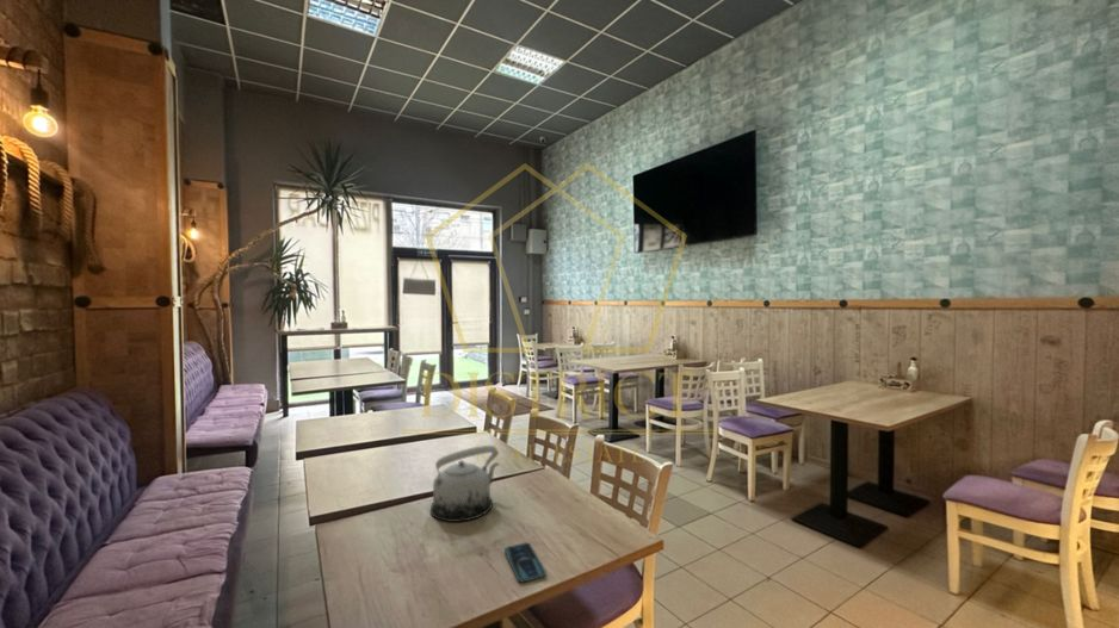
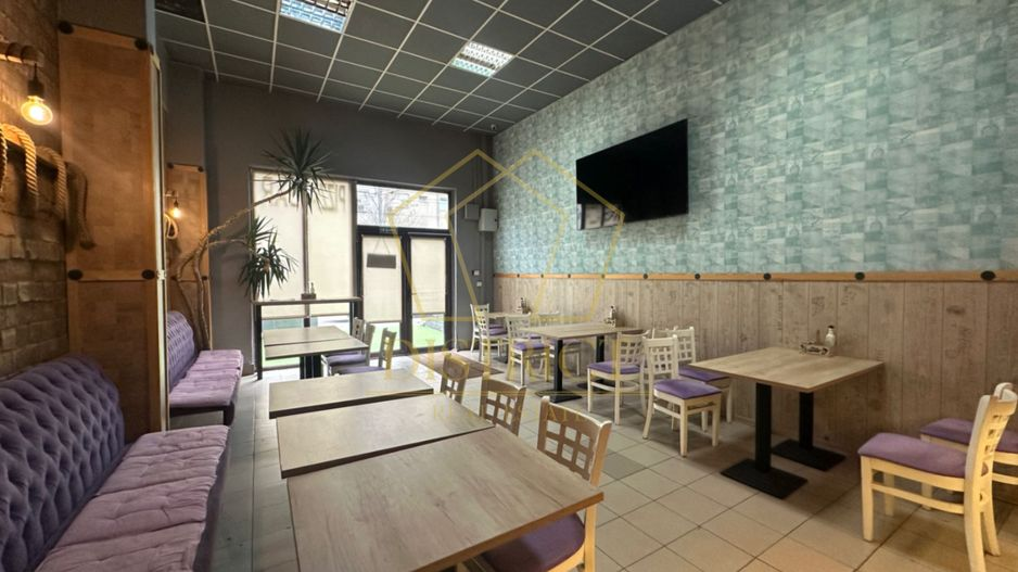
- teapot (466, 473)
- smartphone (524, 560)
